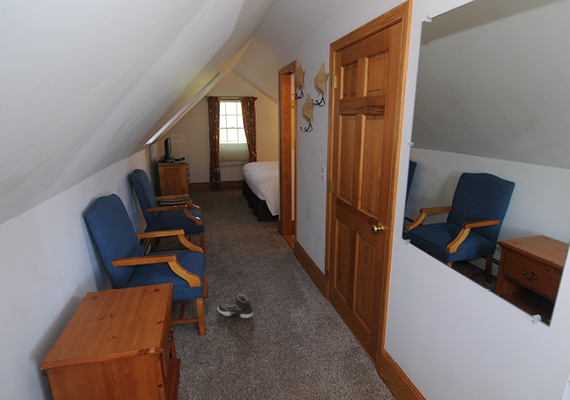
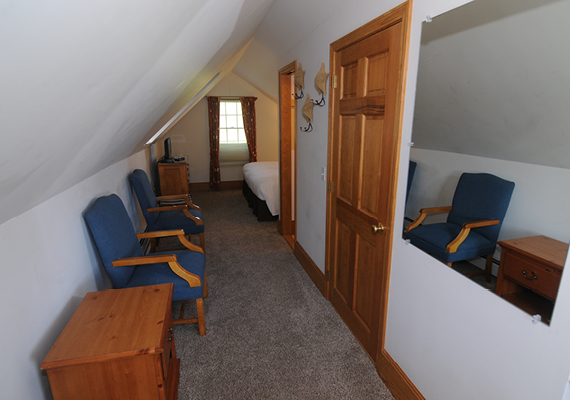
- sneaker (235, 303)
